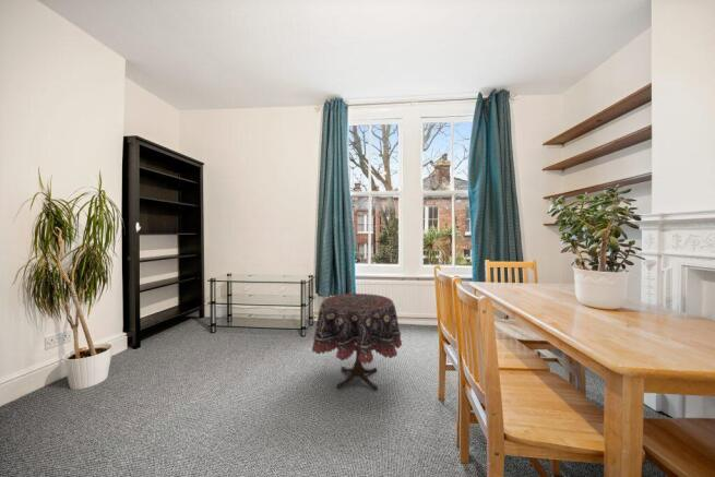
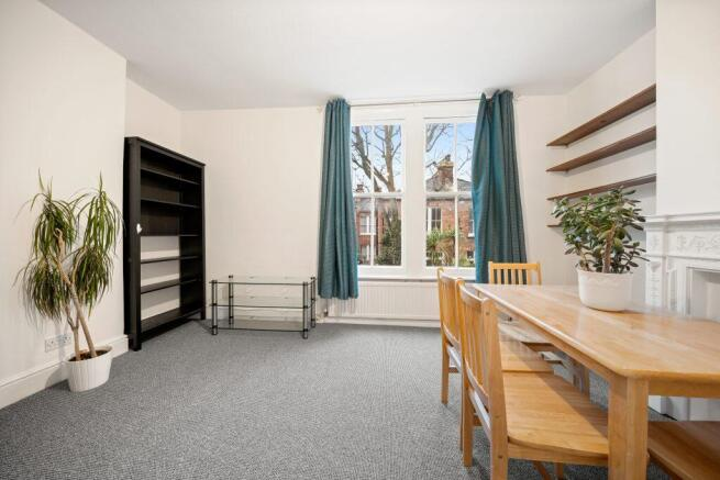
- side table (357, 338)
